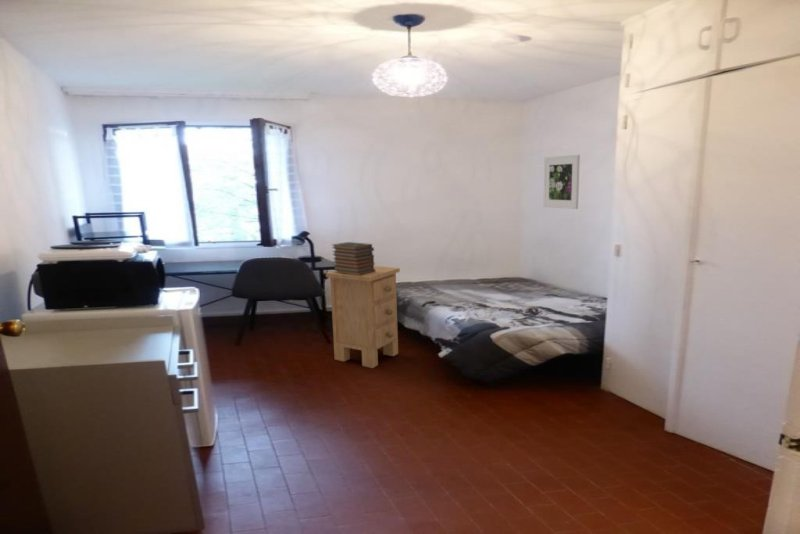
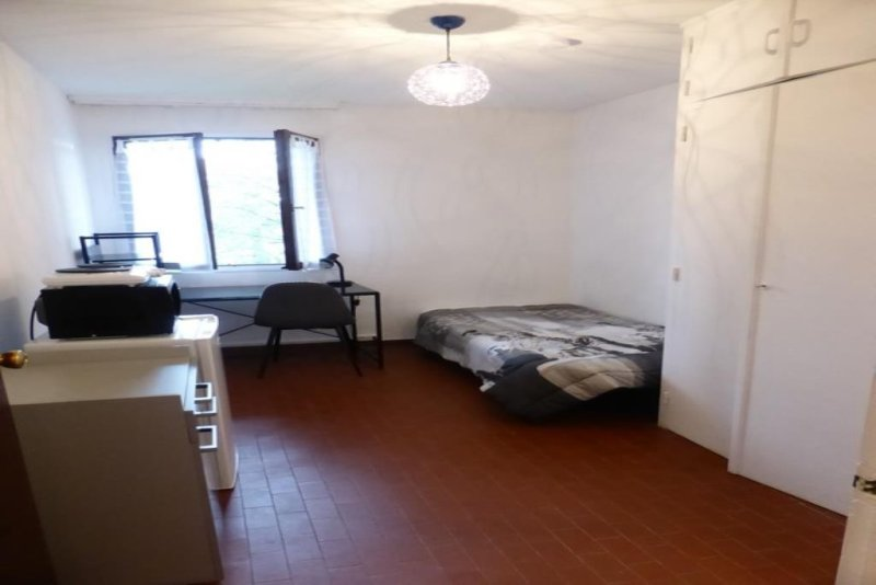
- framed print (560, 182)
- nightstand (367, 314)
- book stack (353, 258)
